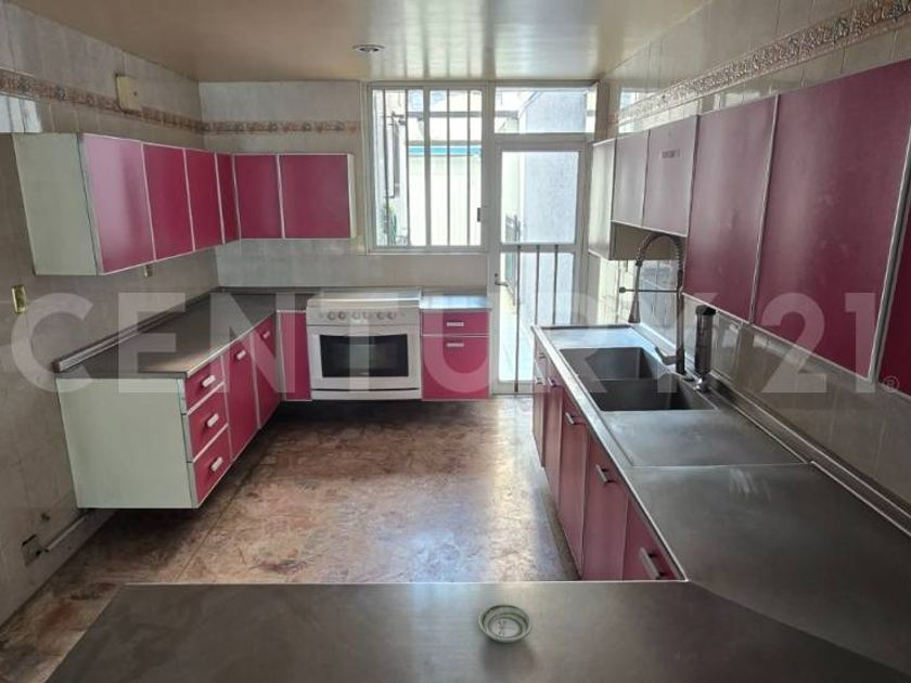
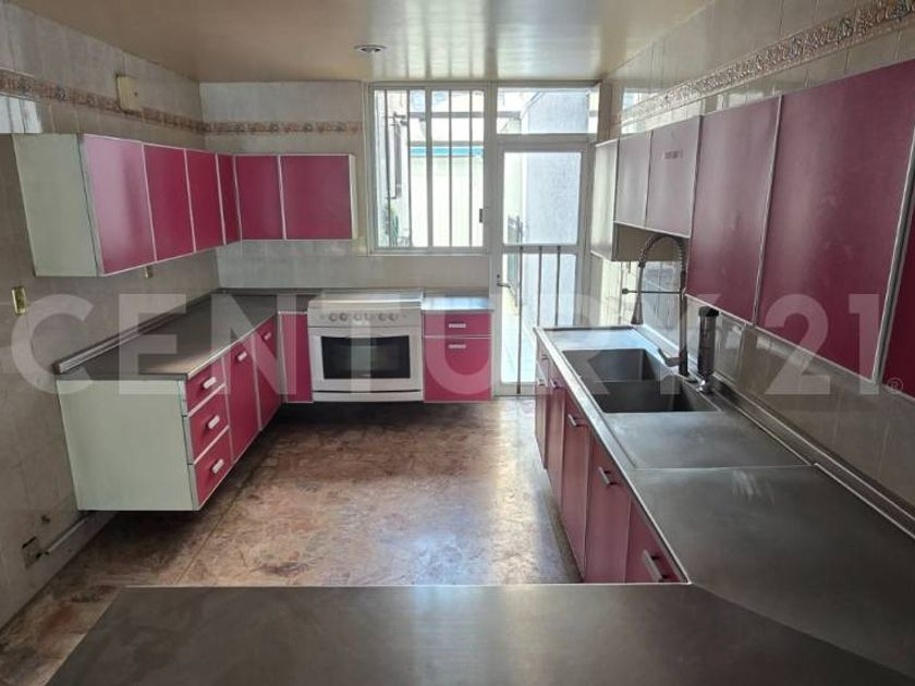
- saucer (504, 626)
